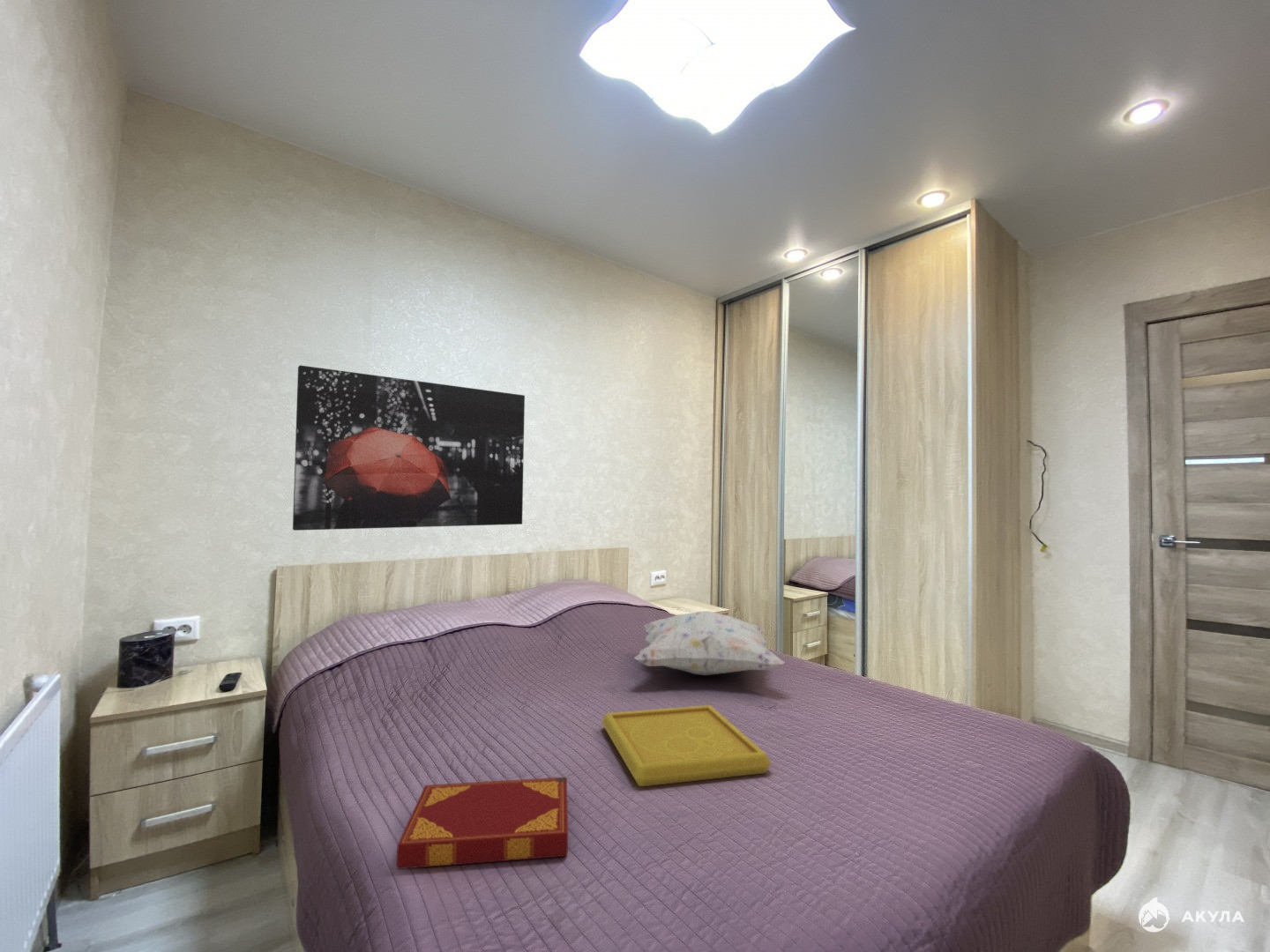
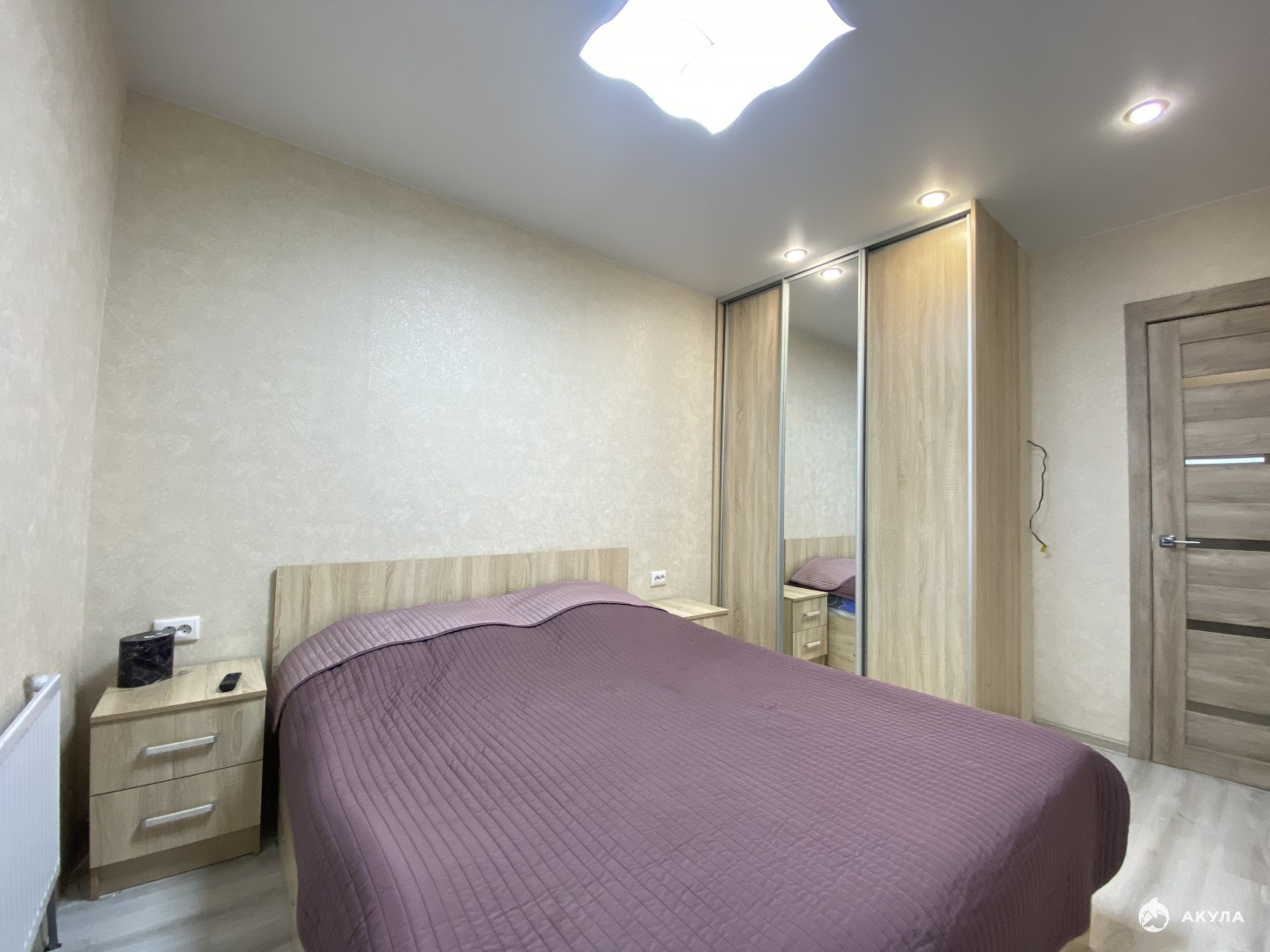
- wall art (422, 454)
- decorative pillow (706, 643)
- hardback book (490, 818)
- serving tray (679, 740)
